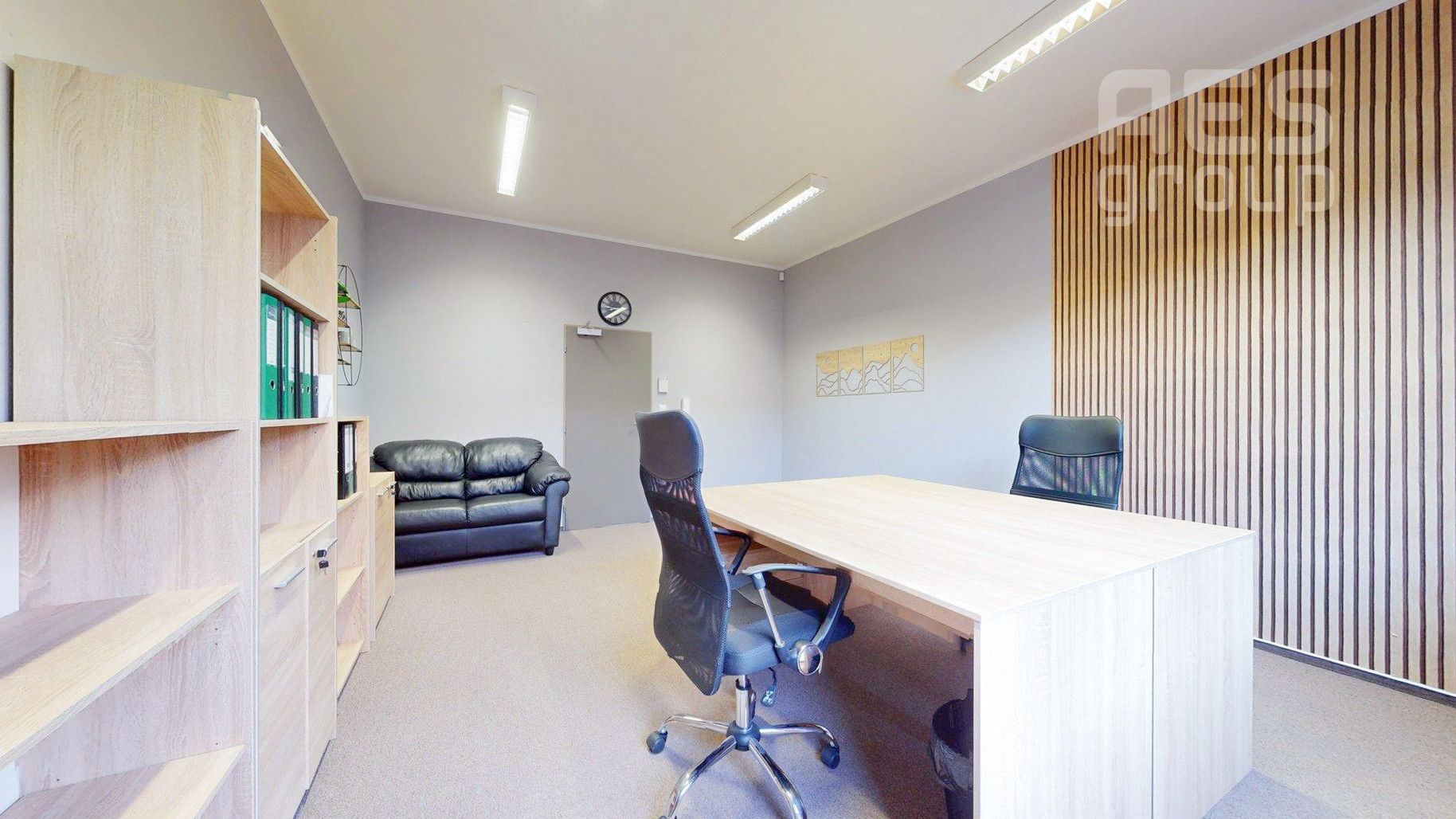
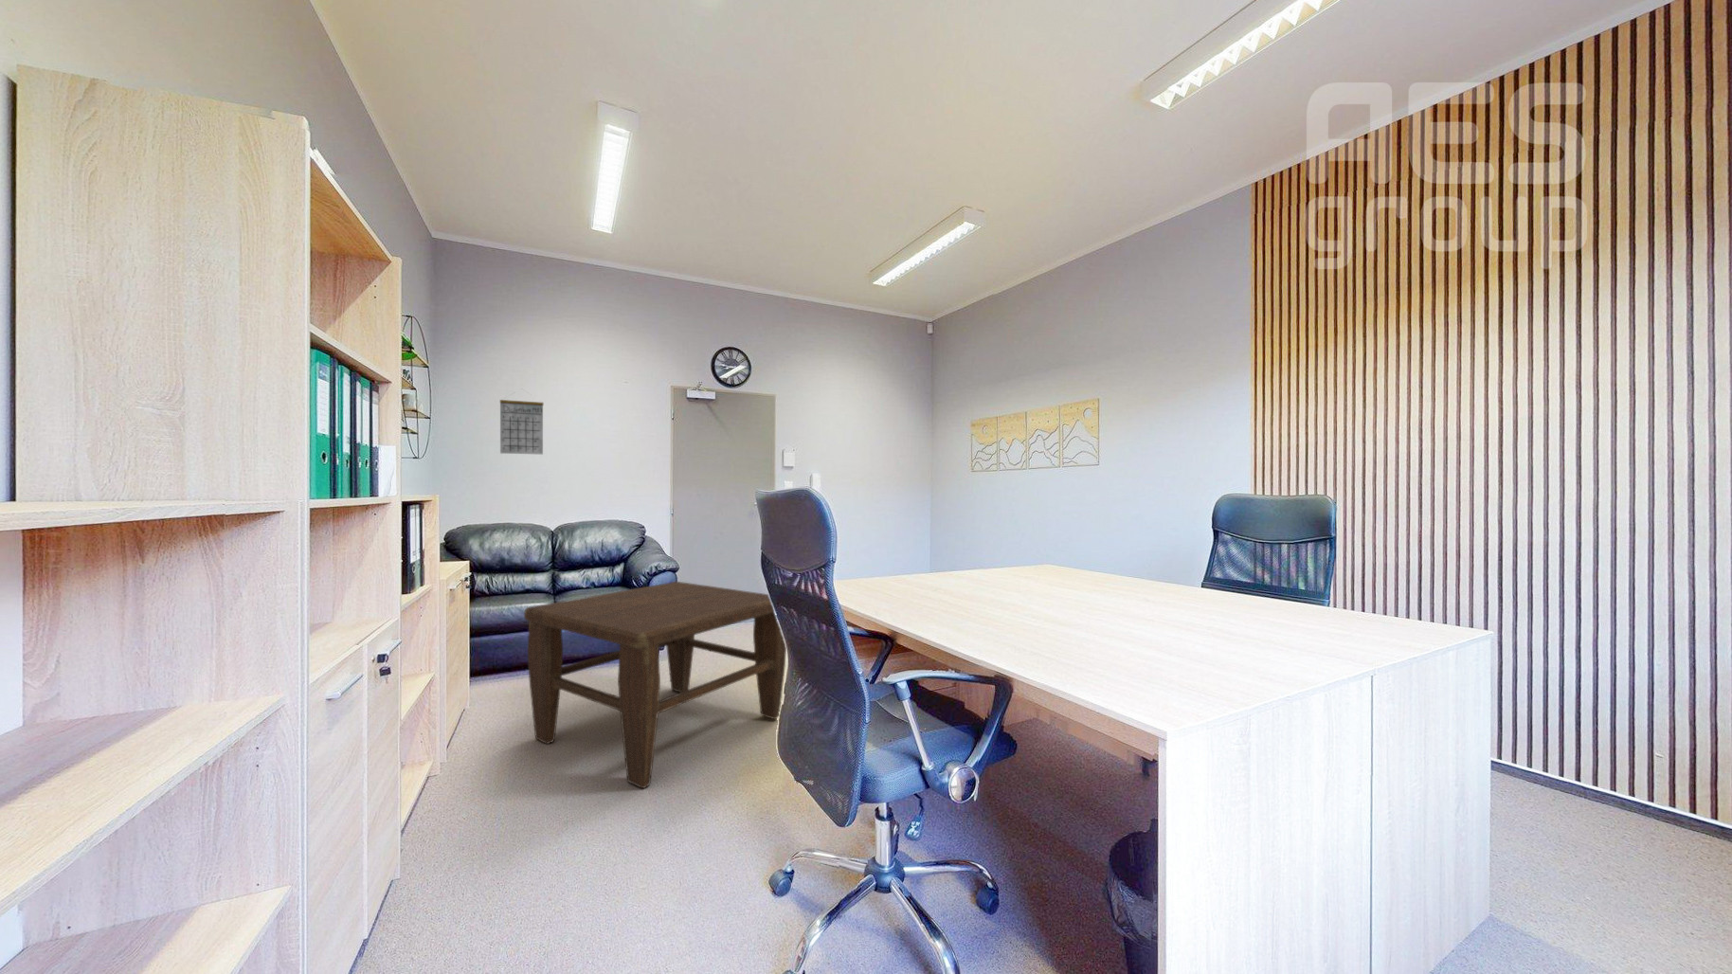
+ calendar (521, 421)
+ coffee table (659, 665)
